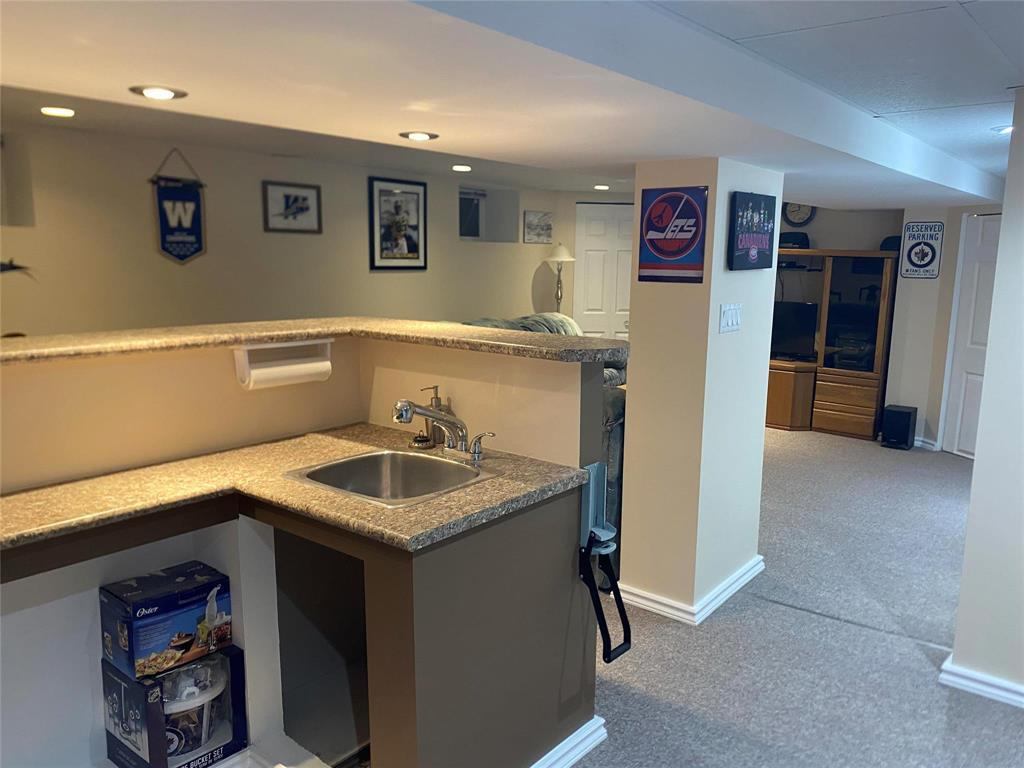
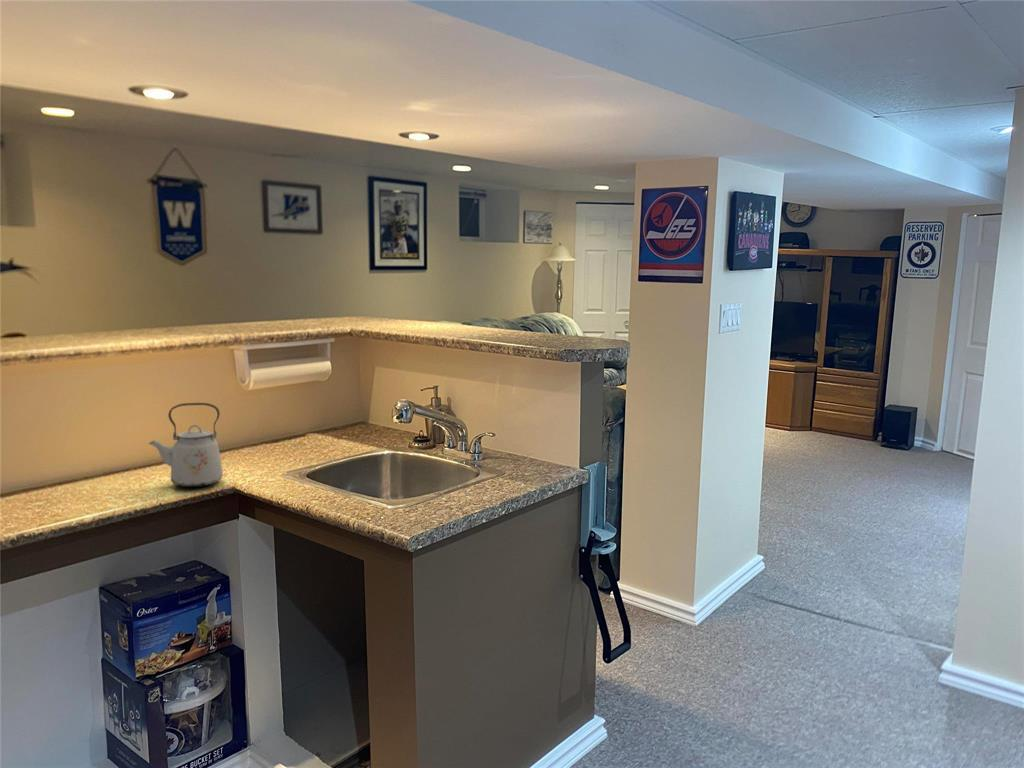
+ kettle (185, 444)
